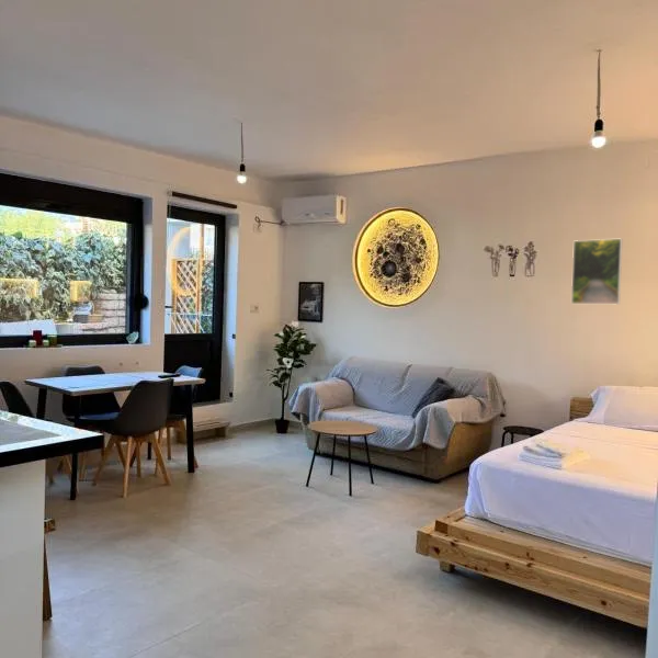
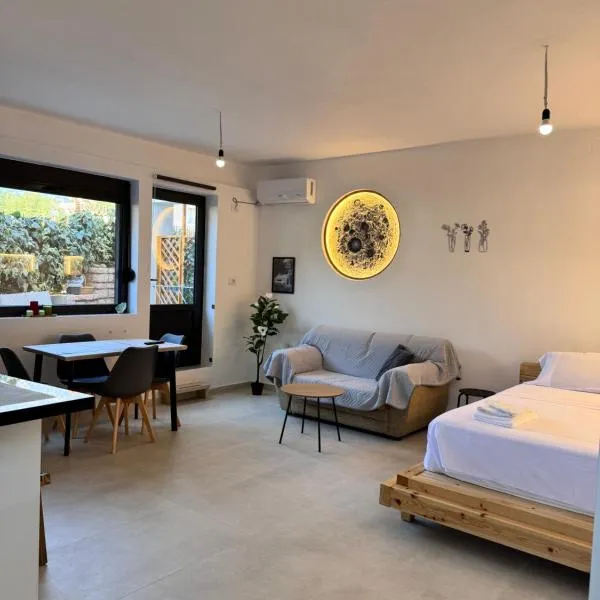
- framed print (595, 272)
